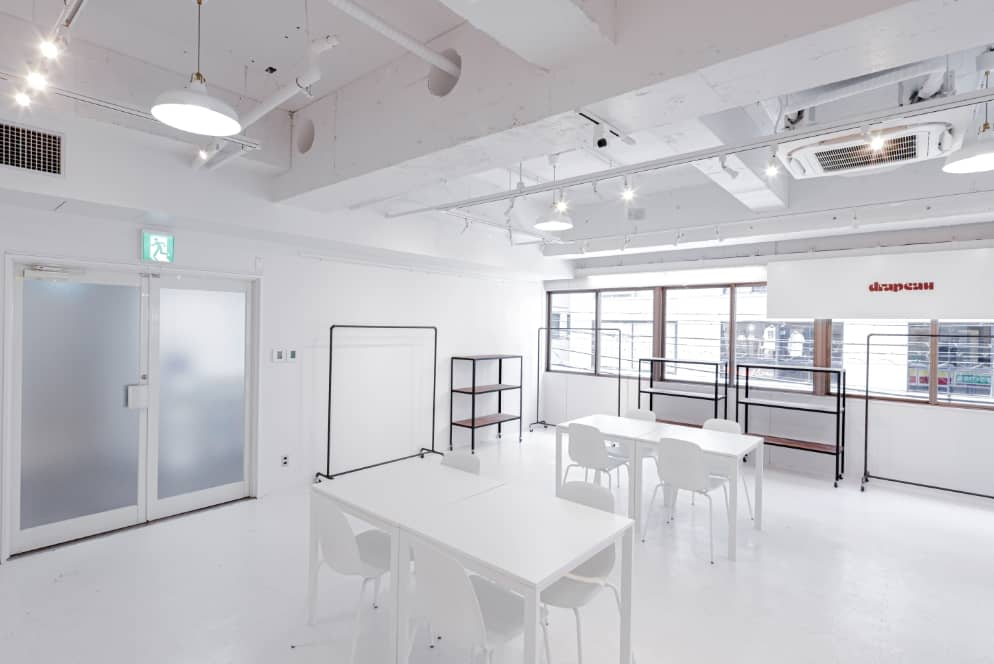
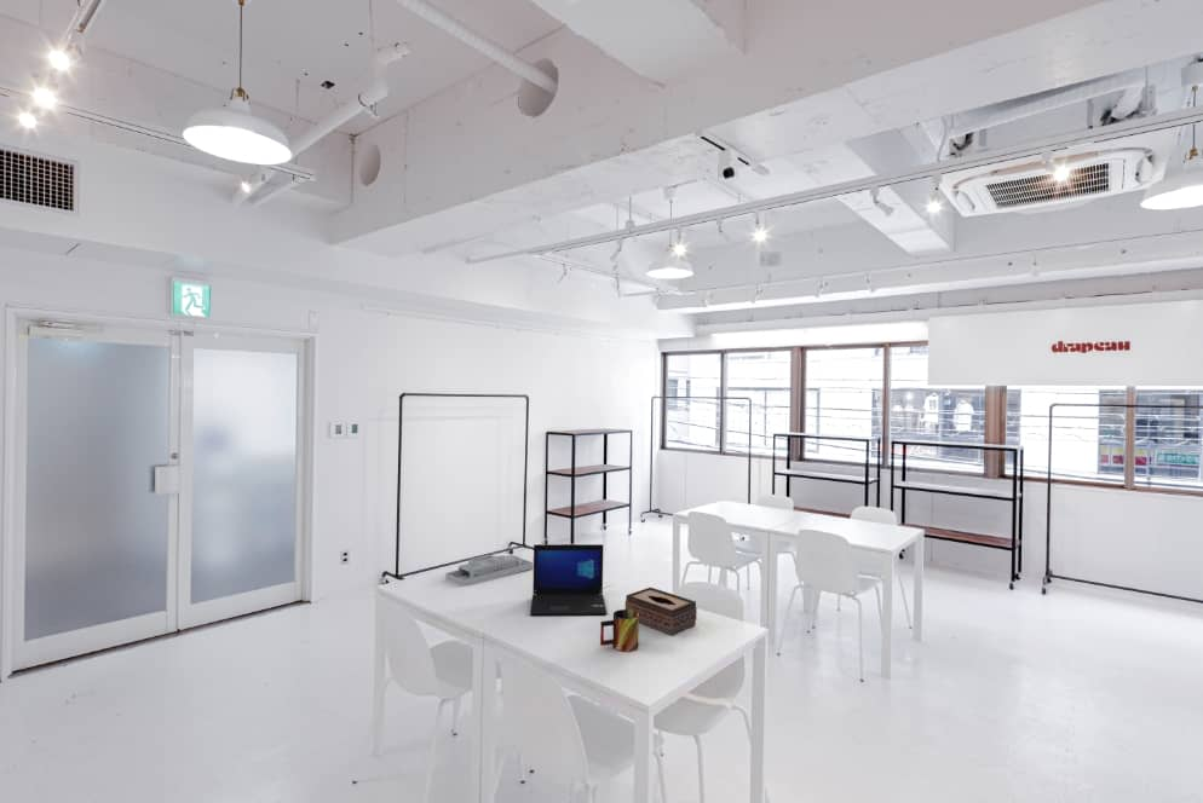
+ laptop (568, 578)
+ tissue box (660, 610)
+ desk organizer (490, 566)
+ mug (621, 631)
